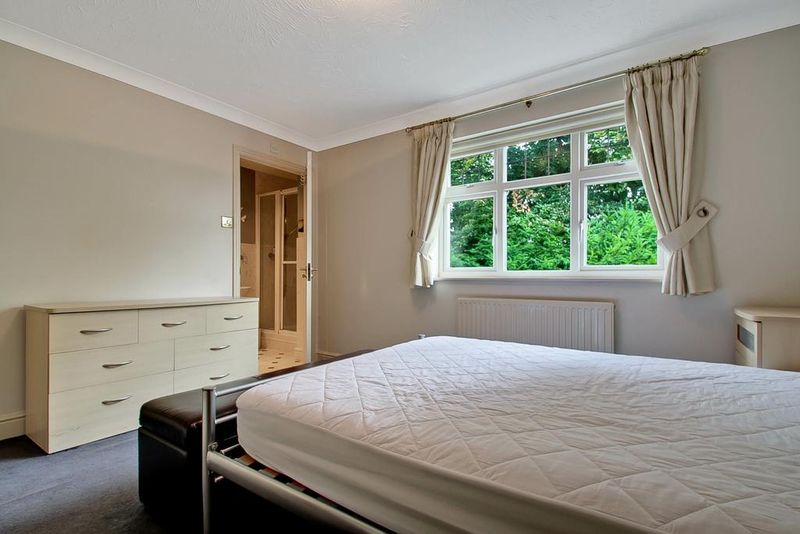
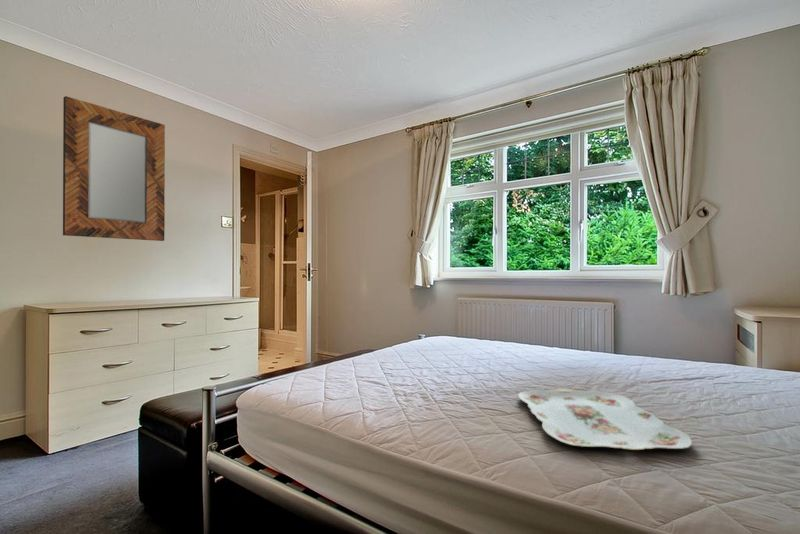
+ home mirror (118, 175)
+ serving tray (591, 415)
